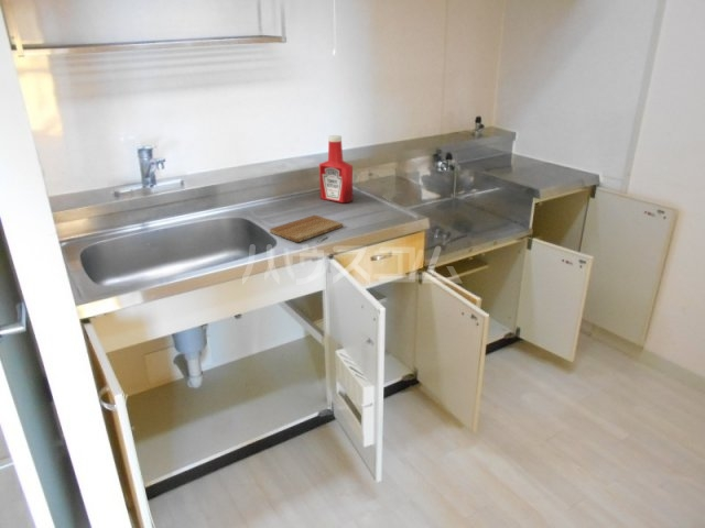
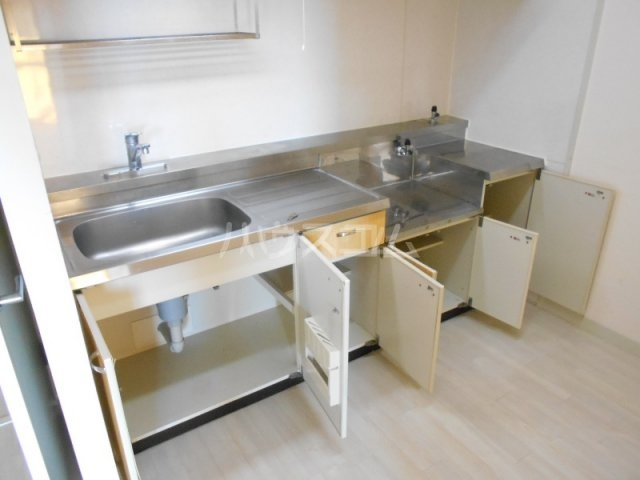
- cutting board (306, 228)
- soap bottle (335, 168)
